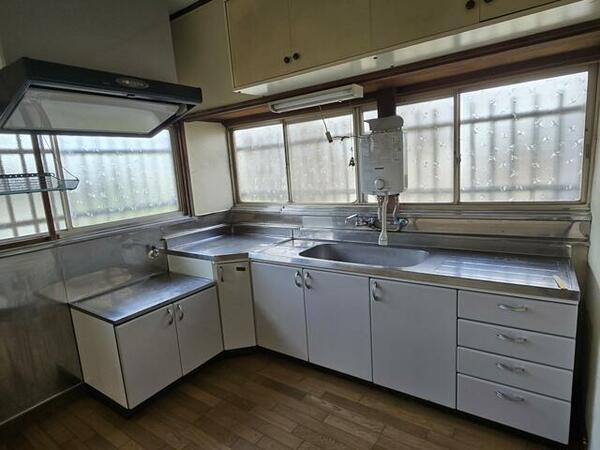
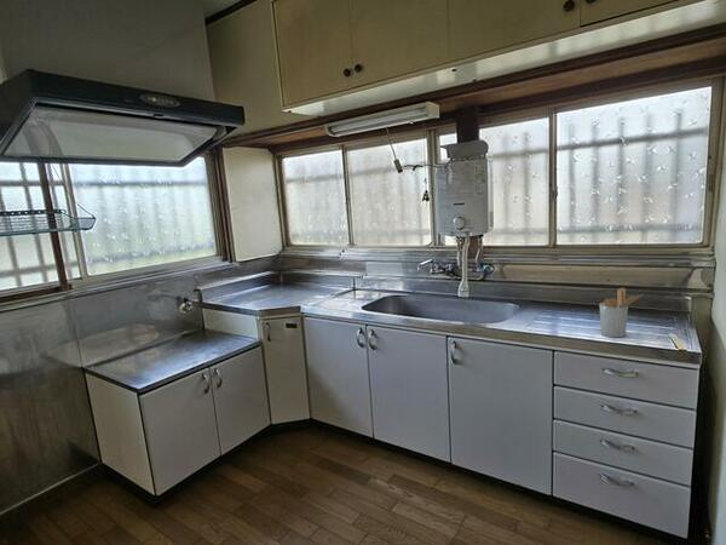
+ utensil holder (620, 312)
